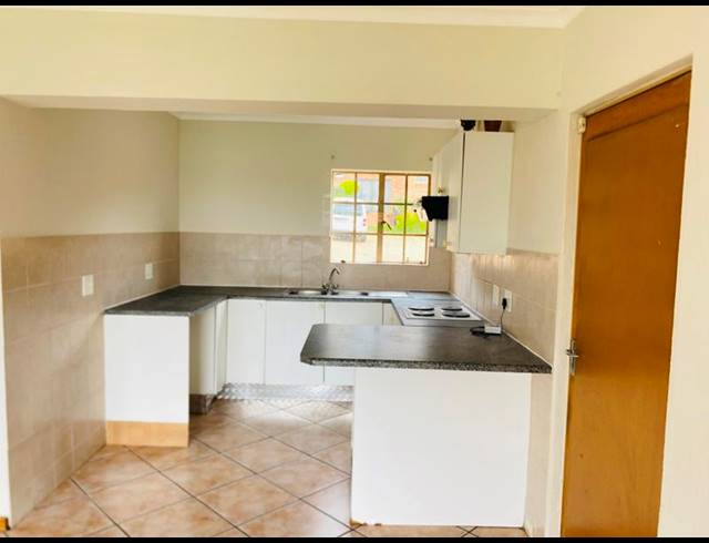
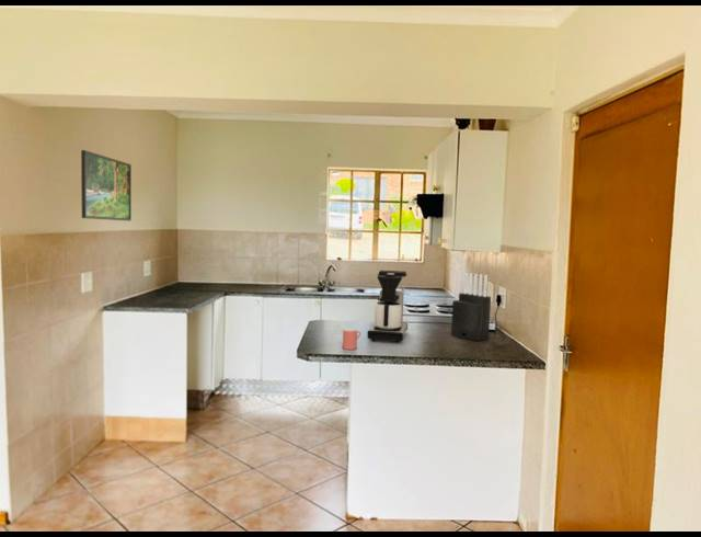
+ knife block (469, 306)
+ cup (352, 338)
+ coffee maker (389, 304)
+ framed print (108, 188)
